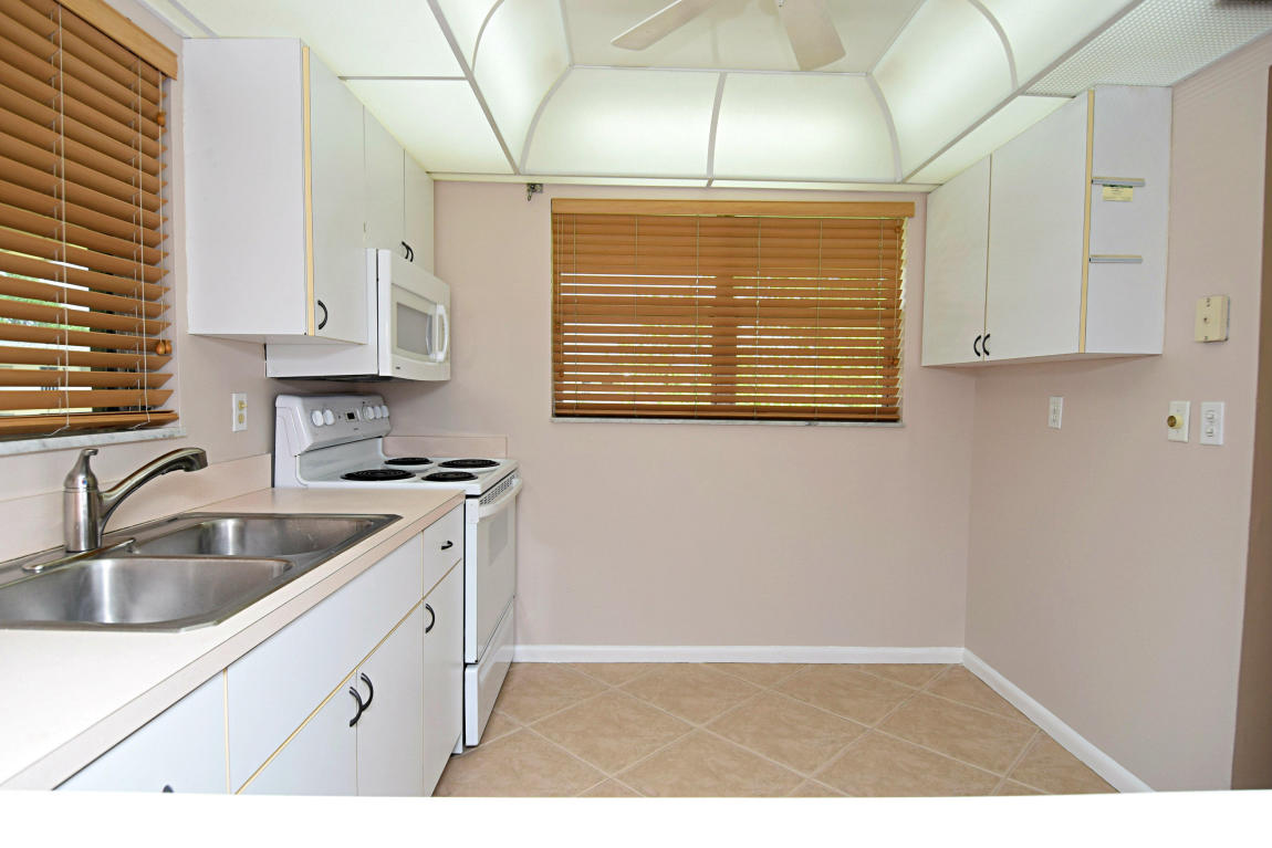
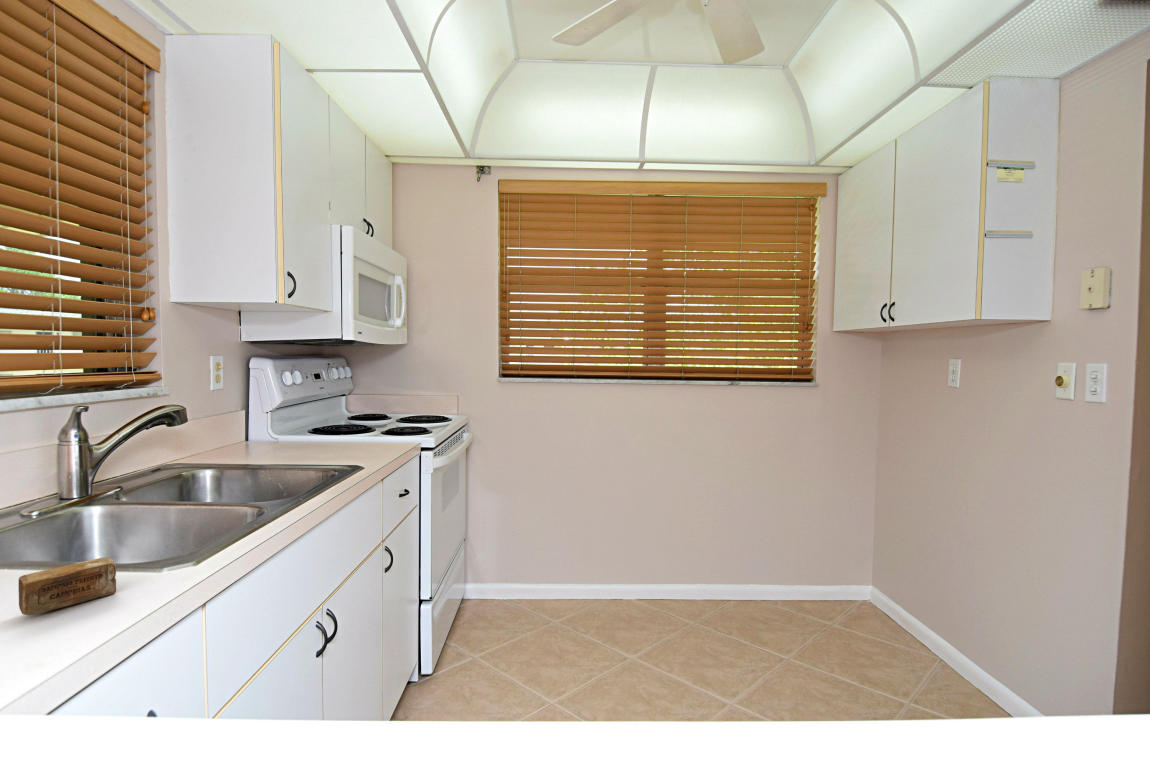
+ soap bar (69, 585)
